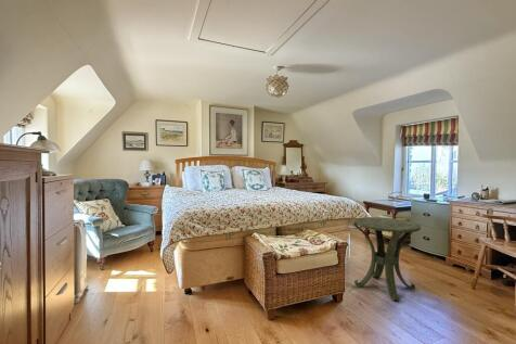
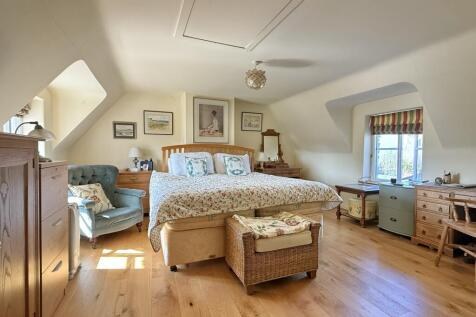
- side table (385, 255)
